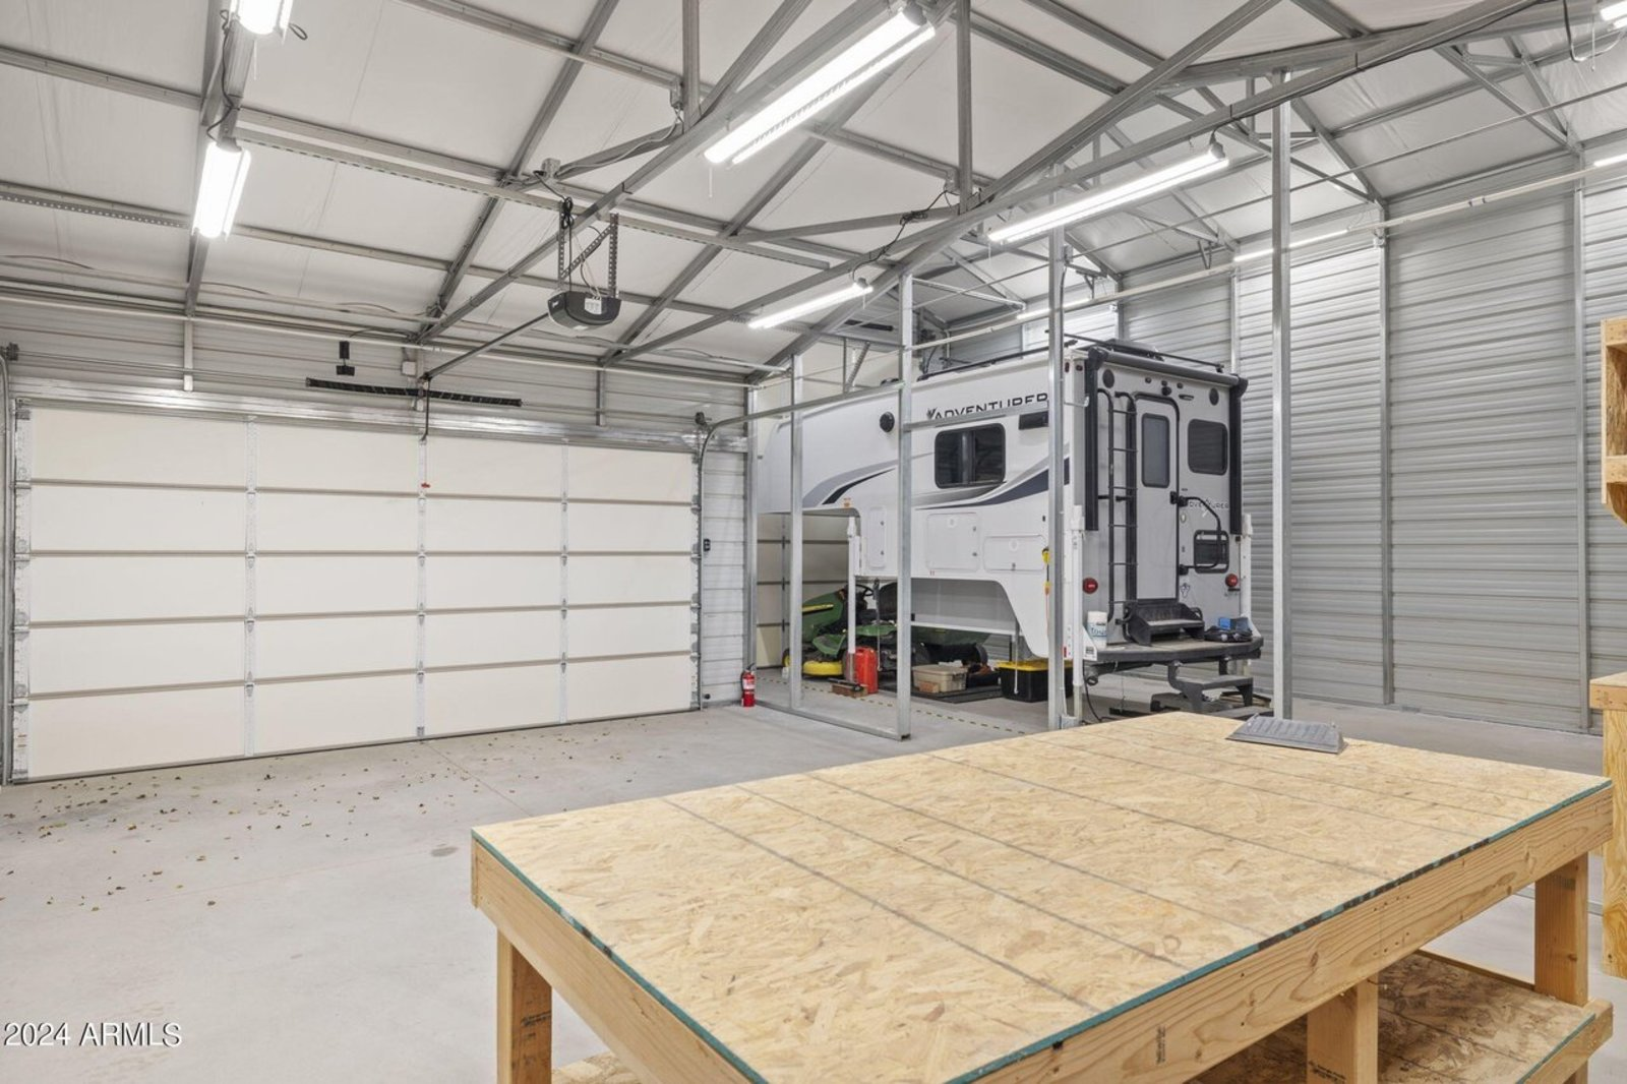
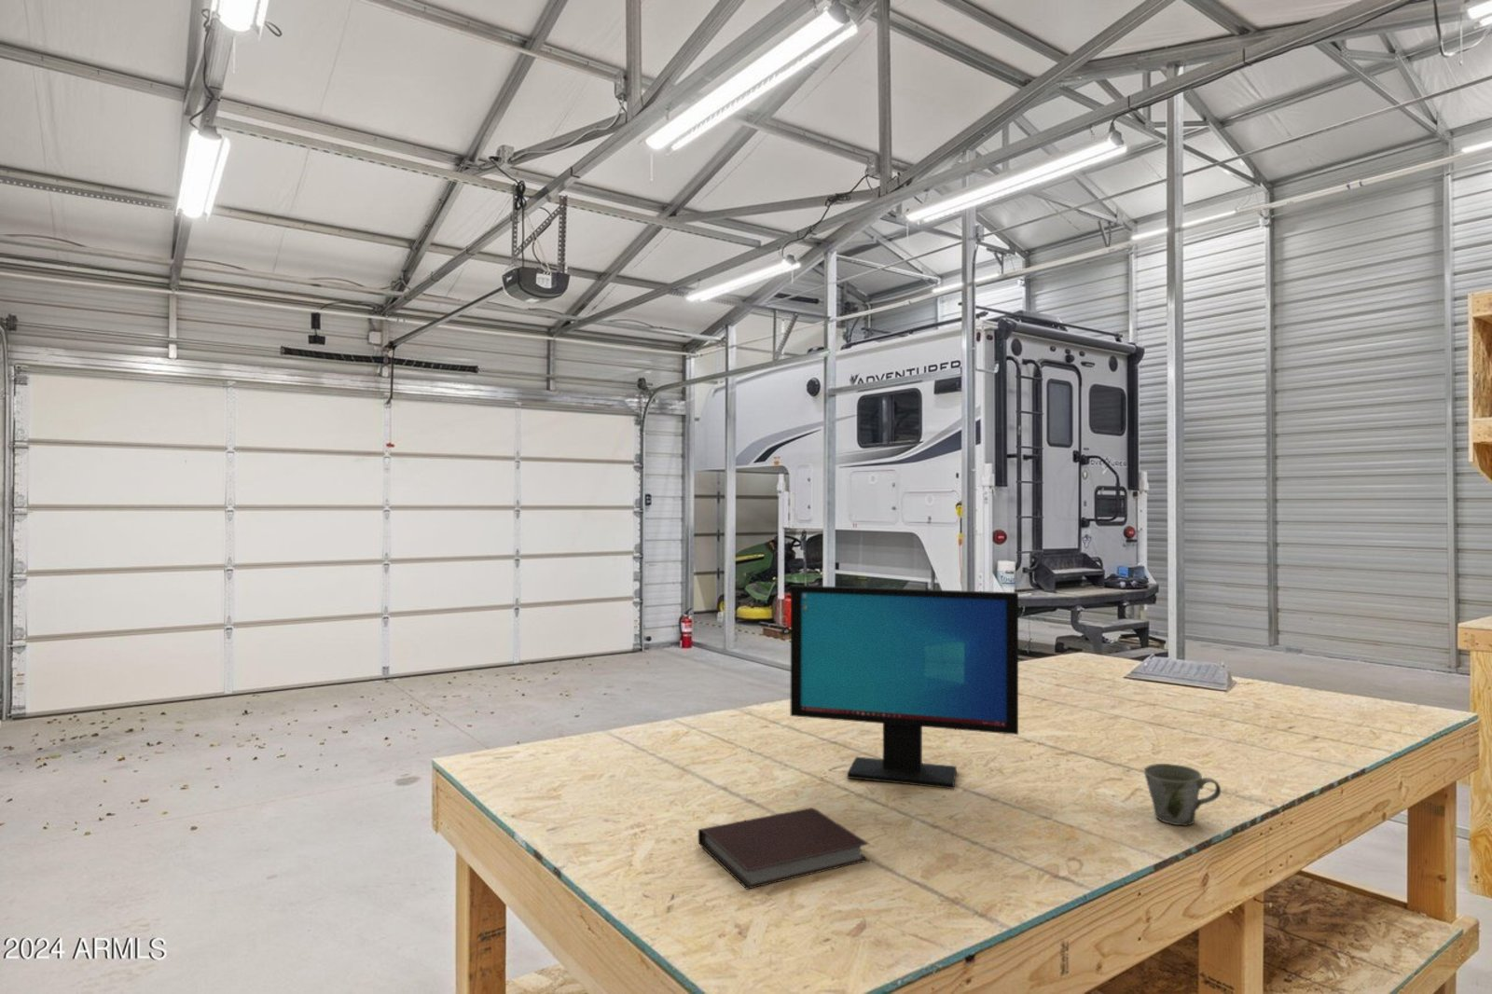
+ mug (1178, 794)
+ computer monitor (901, 681)
+ notebook (781, 843)
